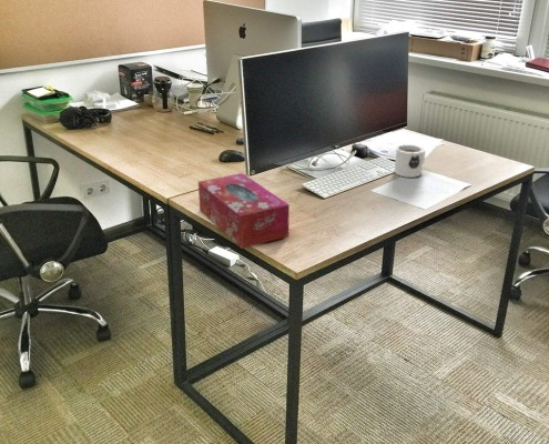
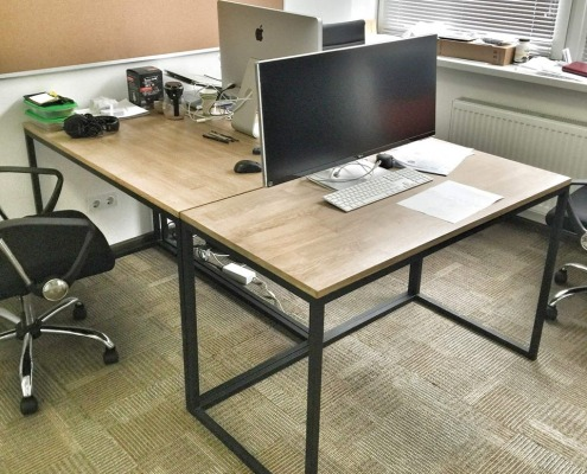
- mug (409, 159)
- tissue box (242, 208)
